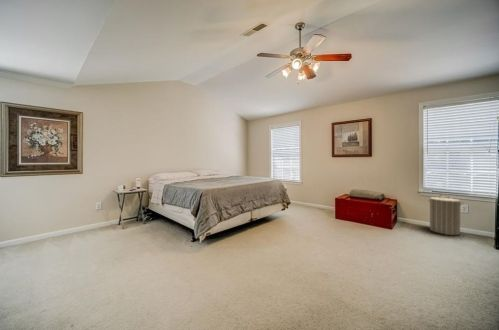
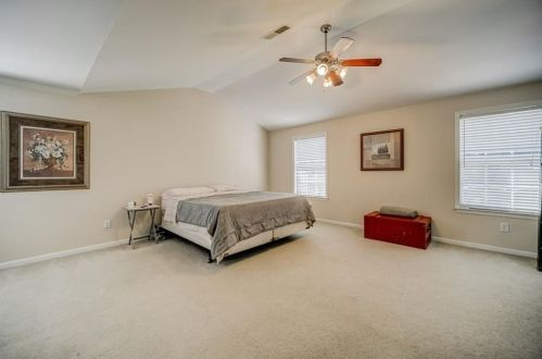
- laundry hamper (444, 212)
